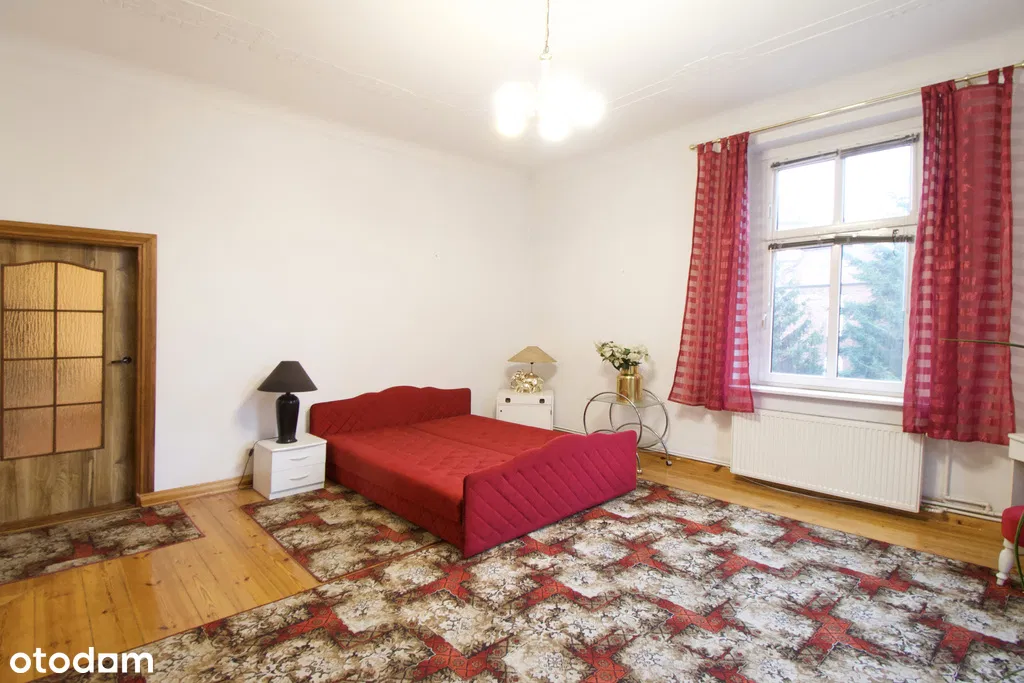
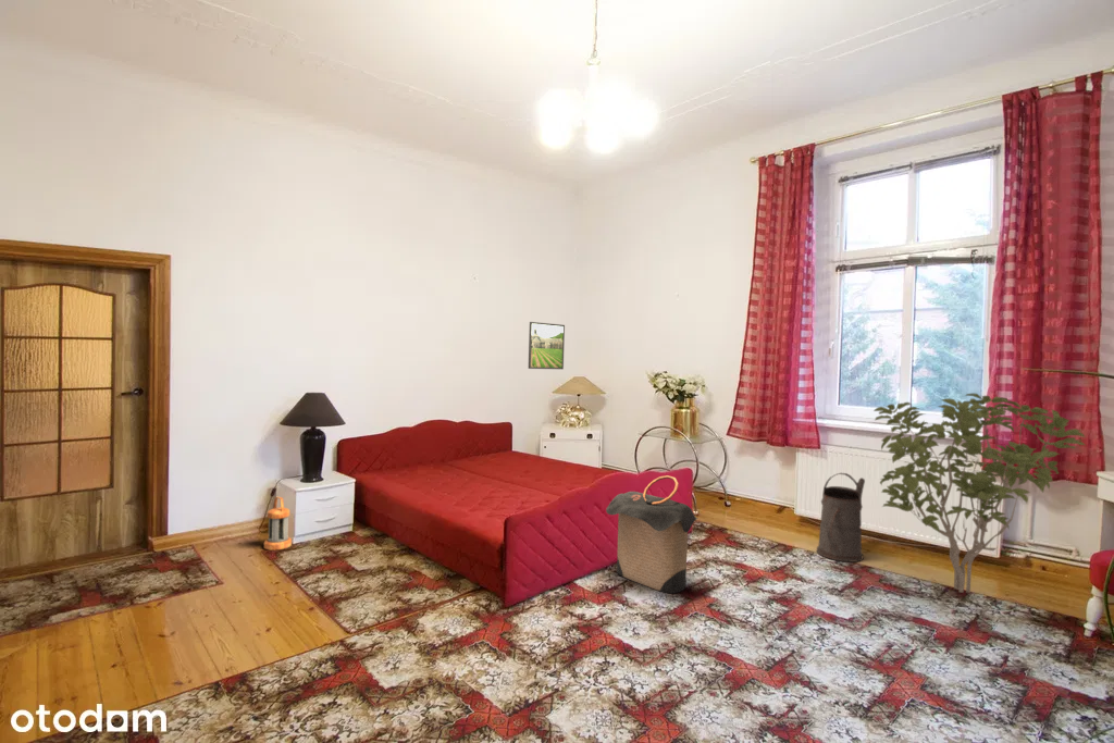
+ shrub (967, 492)
+ lantern (277, 521)
+ watering can (845, 510)
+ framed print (546, 346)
+ laundry hamper (648, 528)
